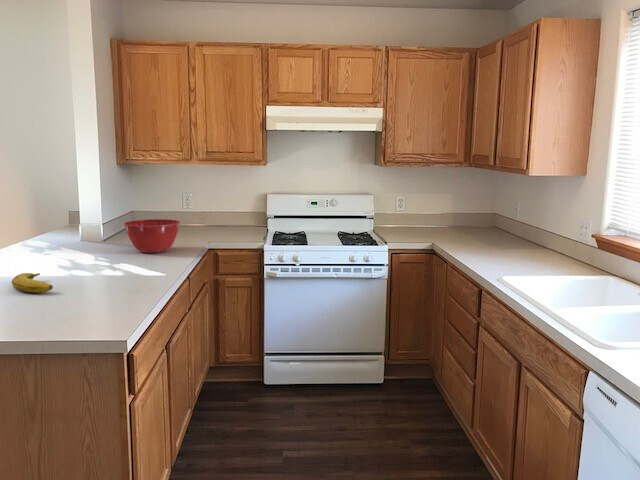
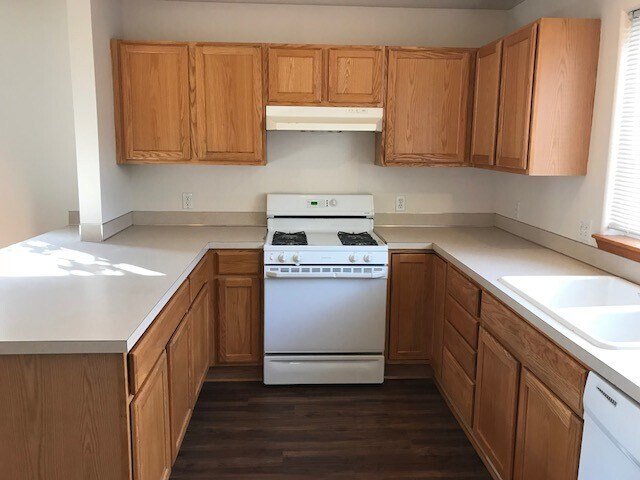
- mixing bowl (152, 236)
- banana (35, 281)
